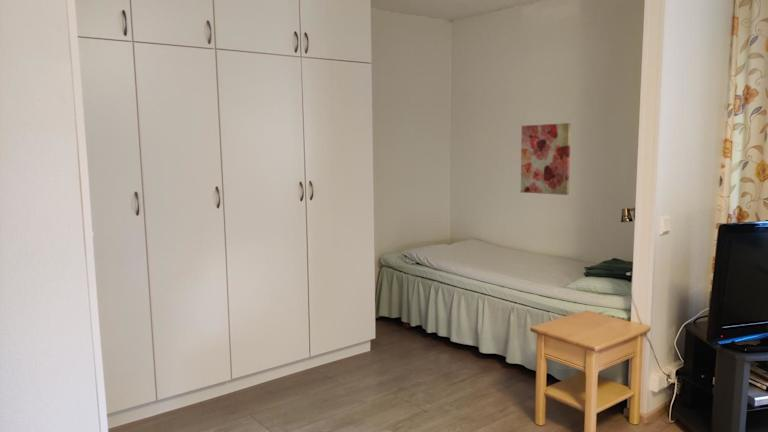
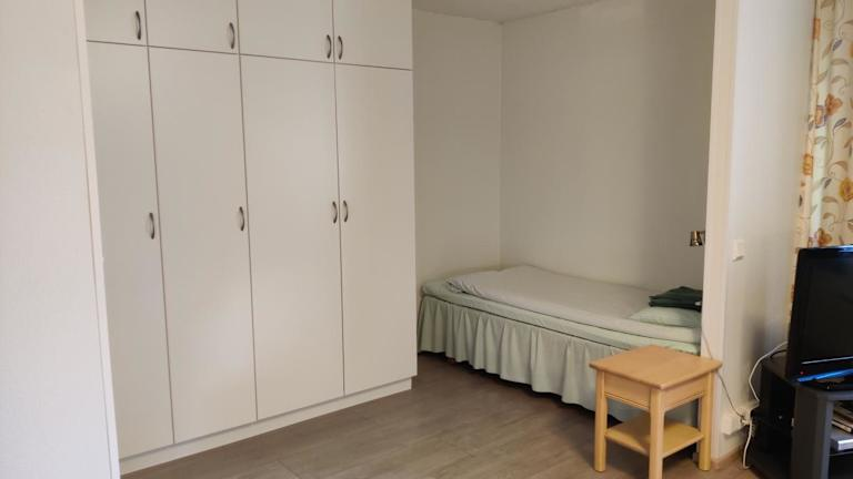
- wall art (544, 159)
